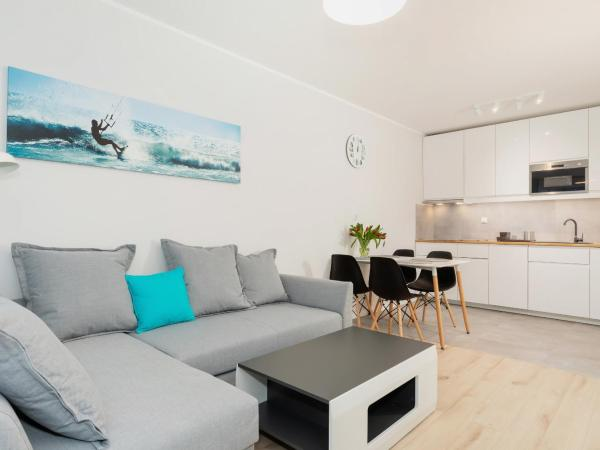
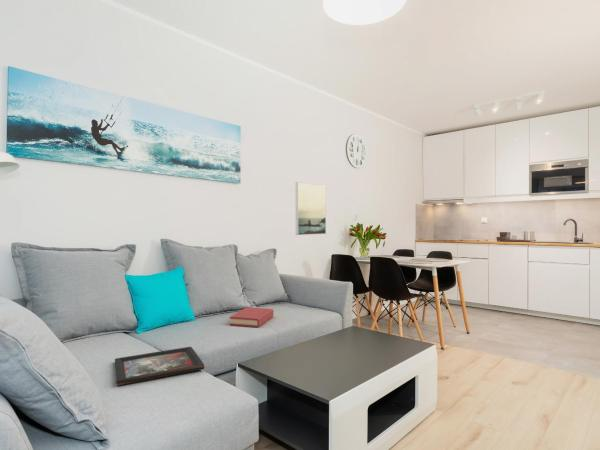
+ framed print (311, 209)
+ hardback book (252, 316)
+ decorative tray (158, 363)
